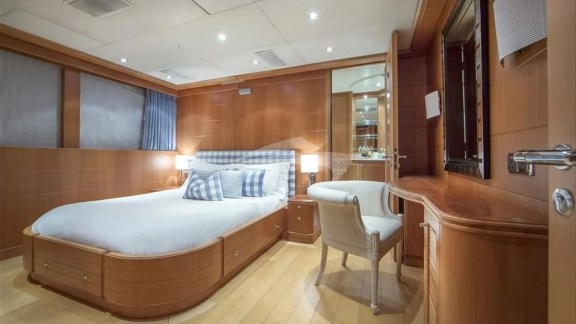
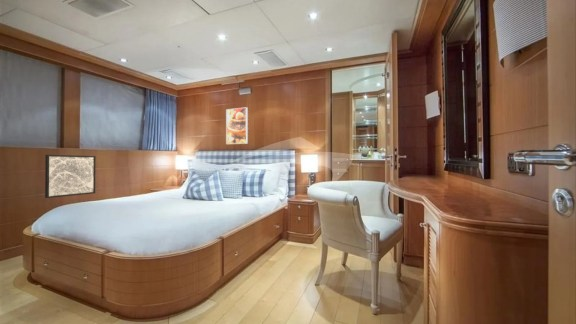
+ wall art (72, 175)
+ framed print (236, 126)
